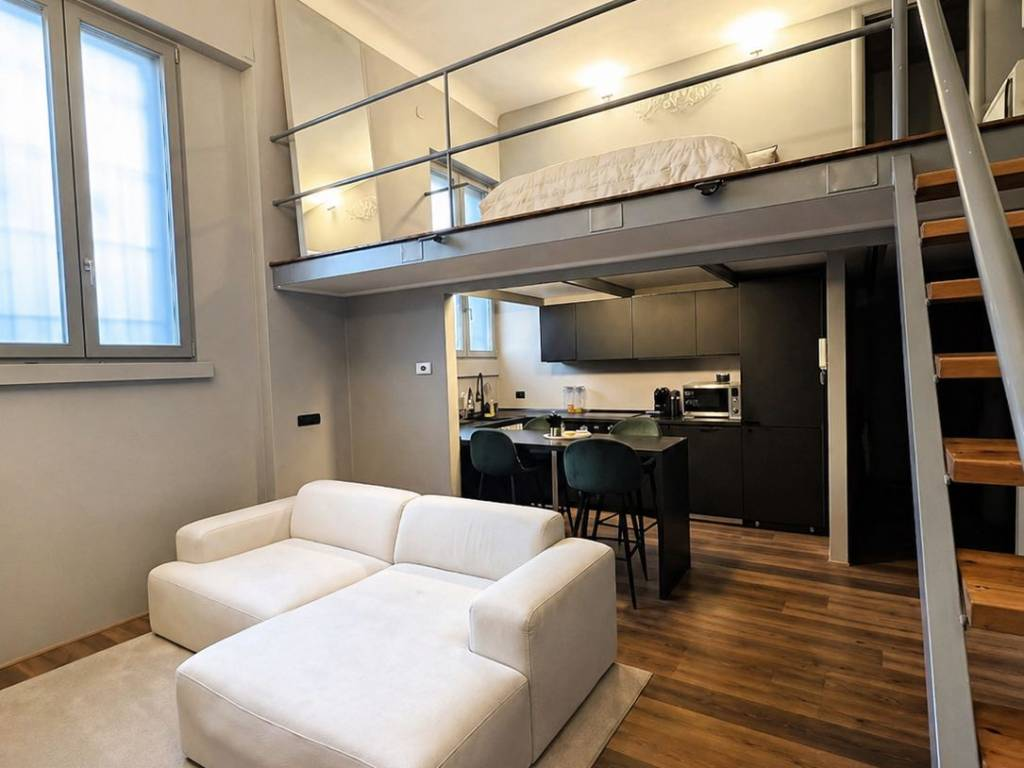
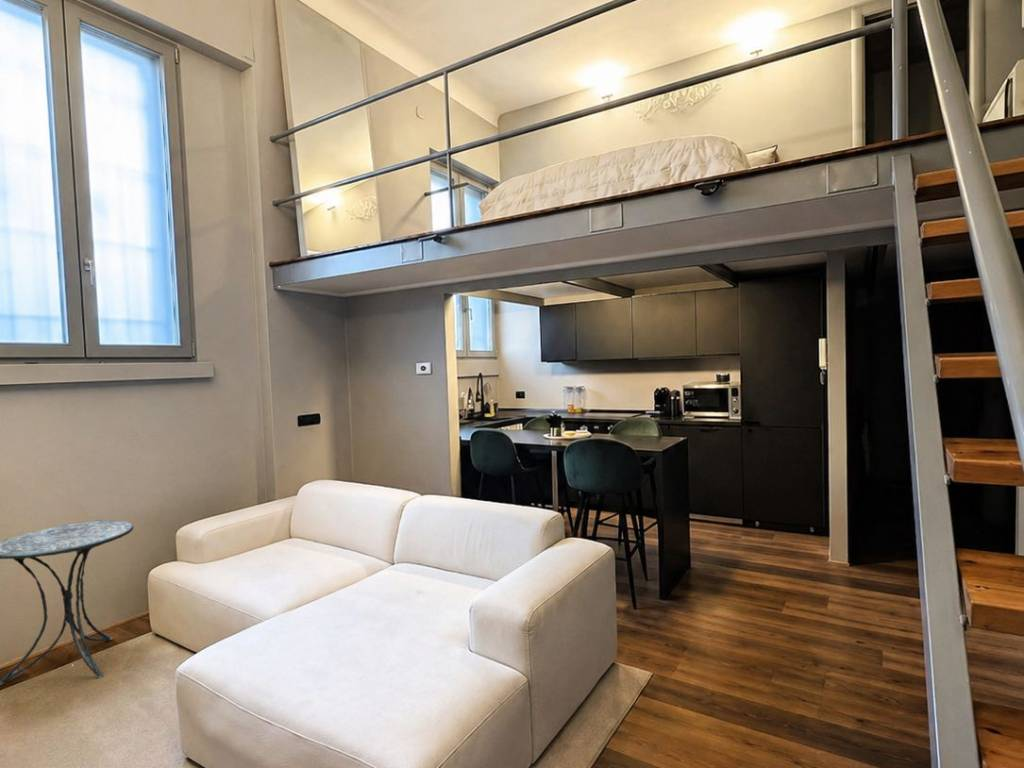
+ side table (69, 600)
